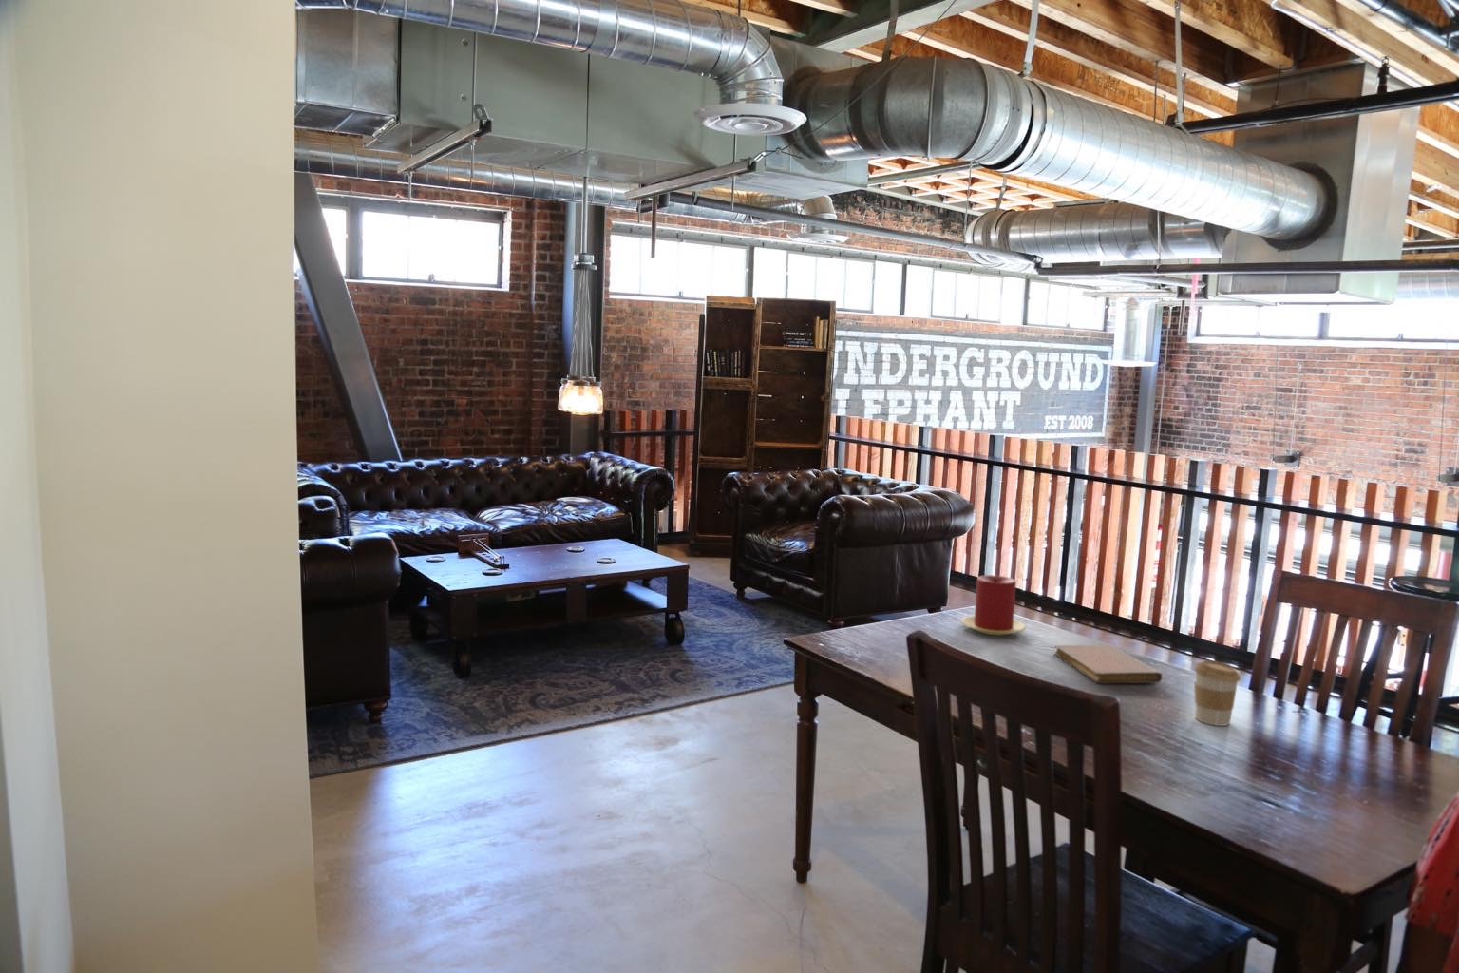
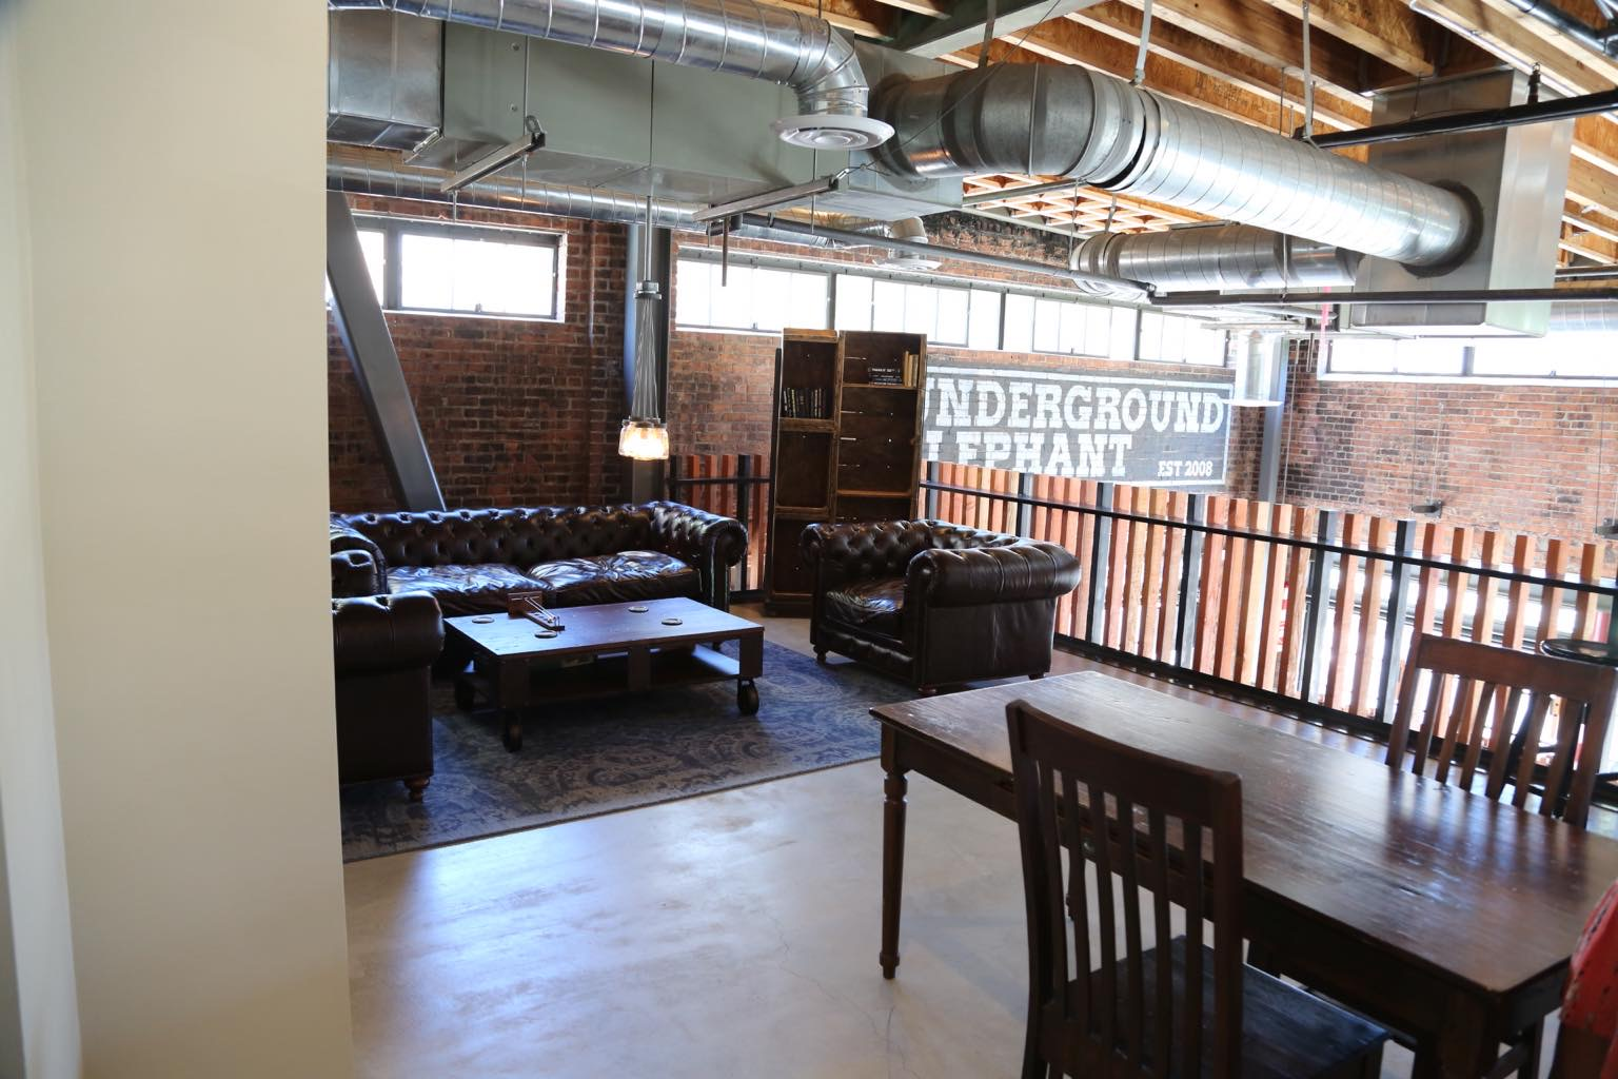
- coffee cup (1215, 692)
- candle (994, 604)
- notebook (1105, 662)
